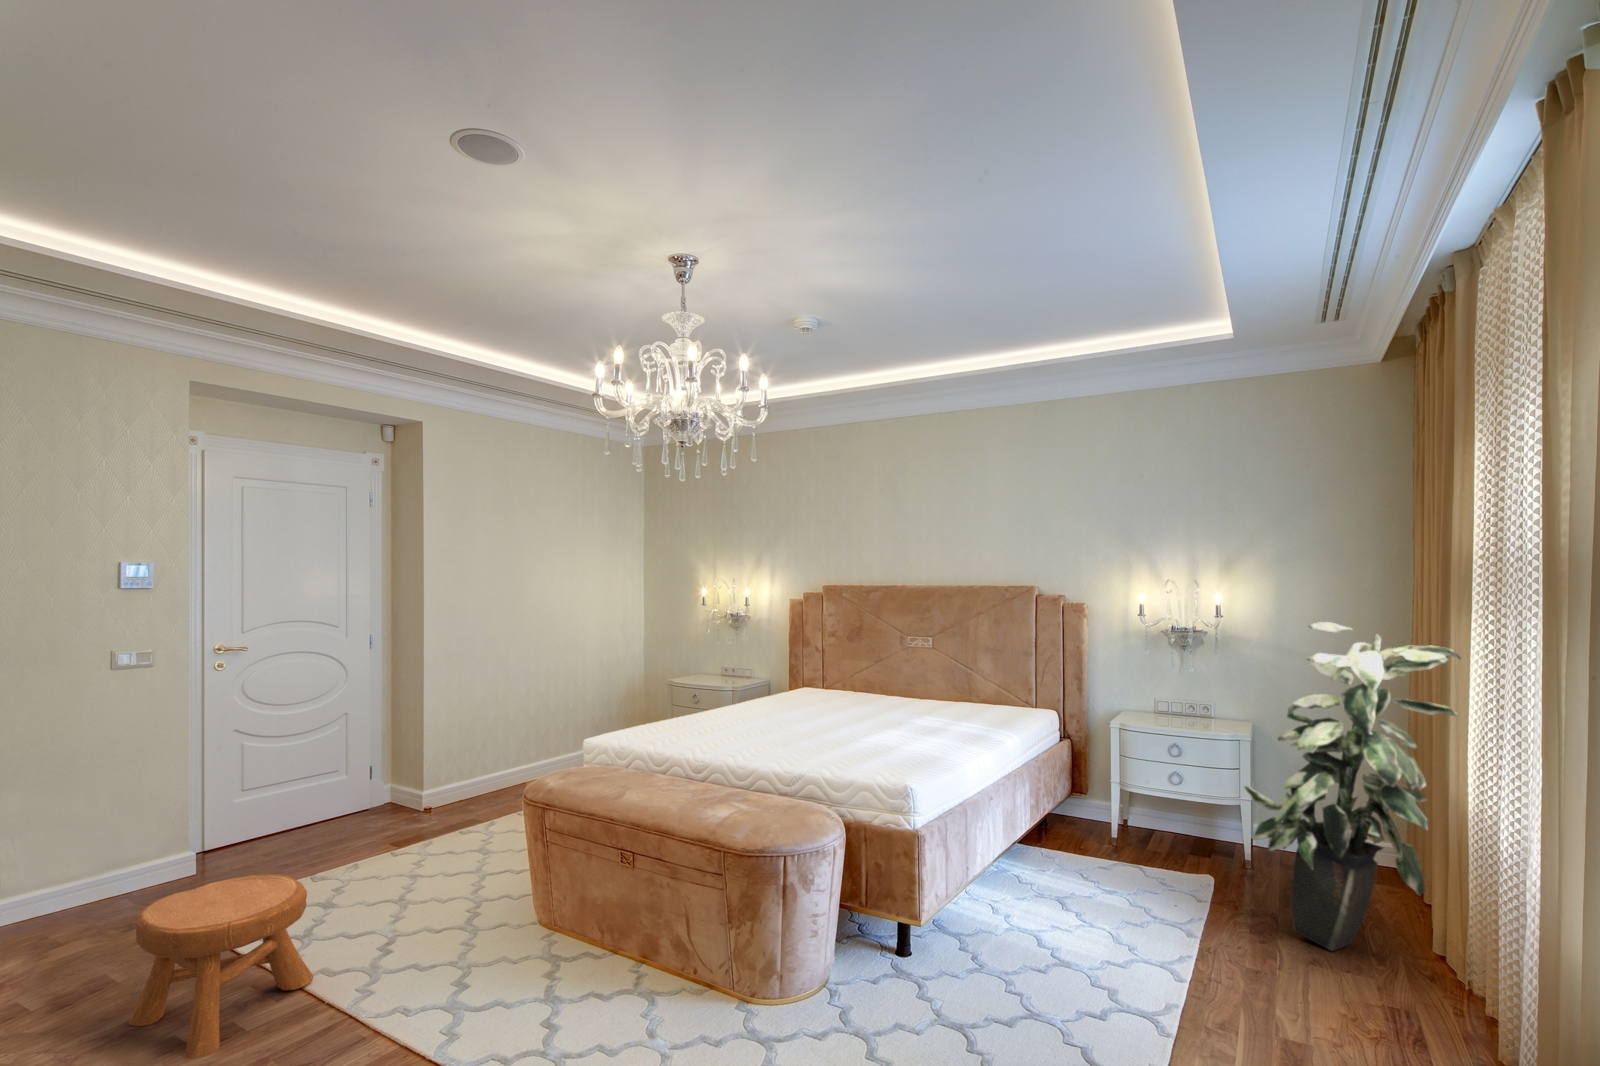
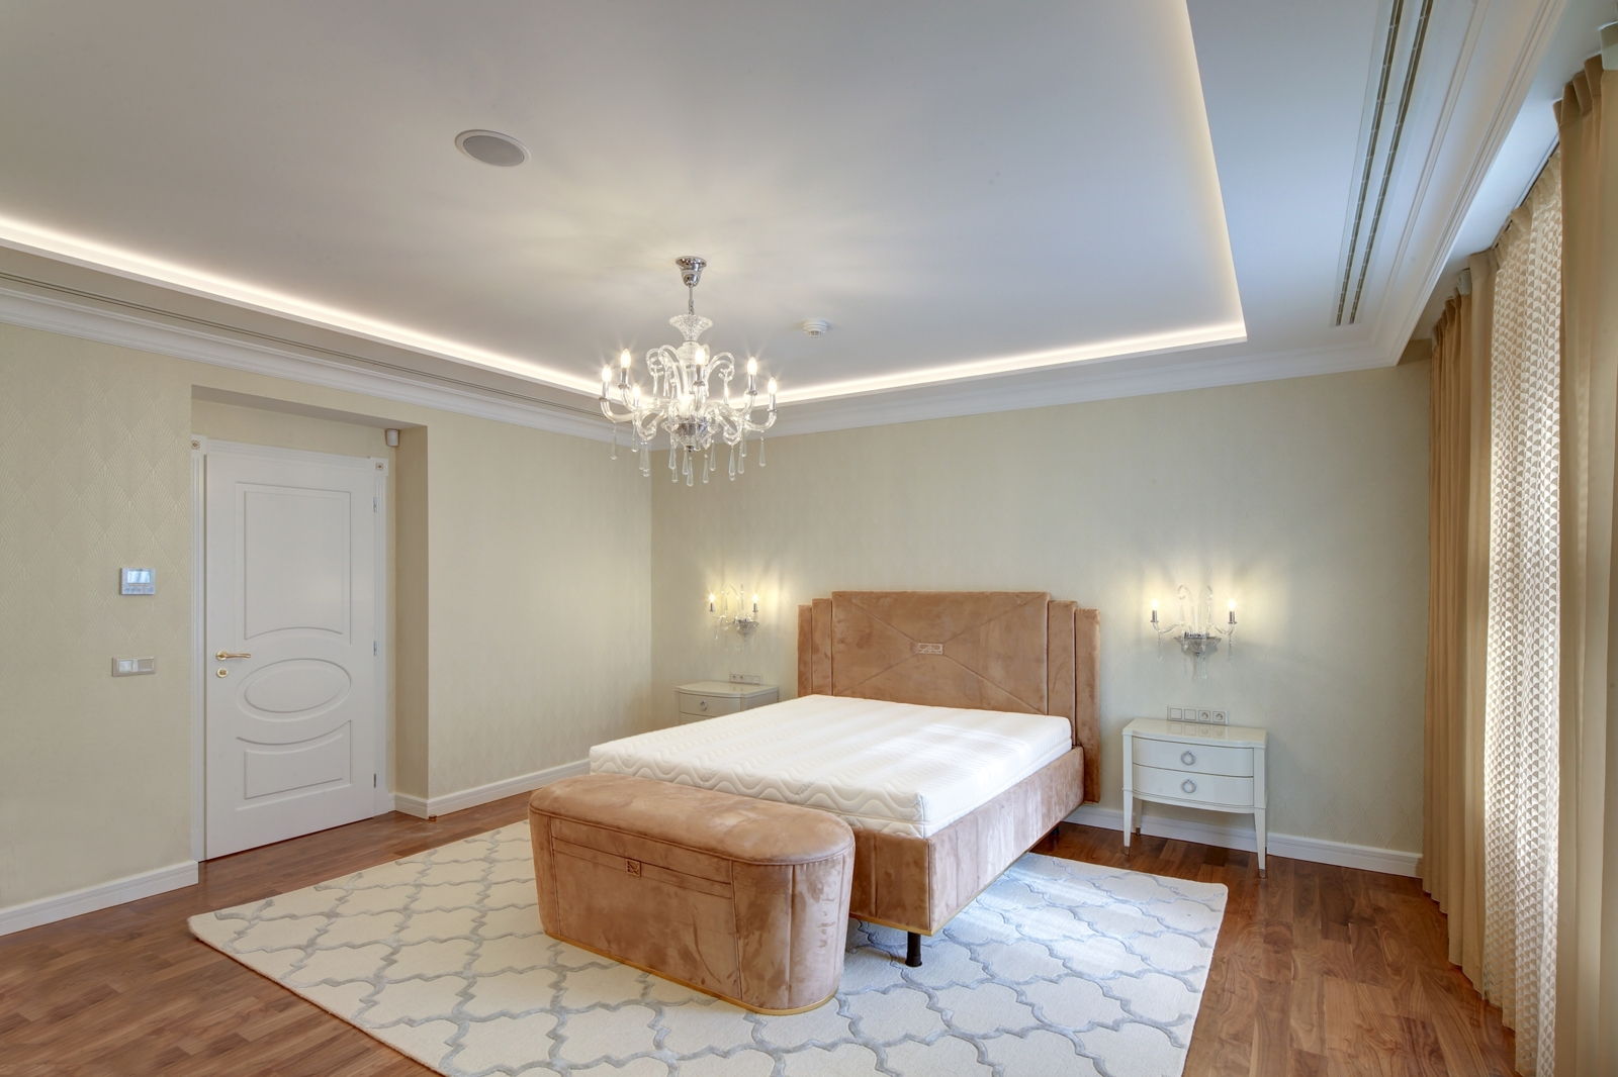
- indoor plant (1345, 784)
- stool (232, 949)
